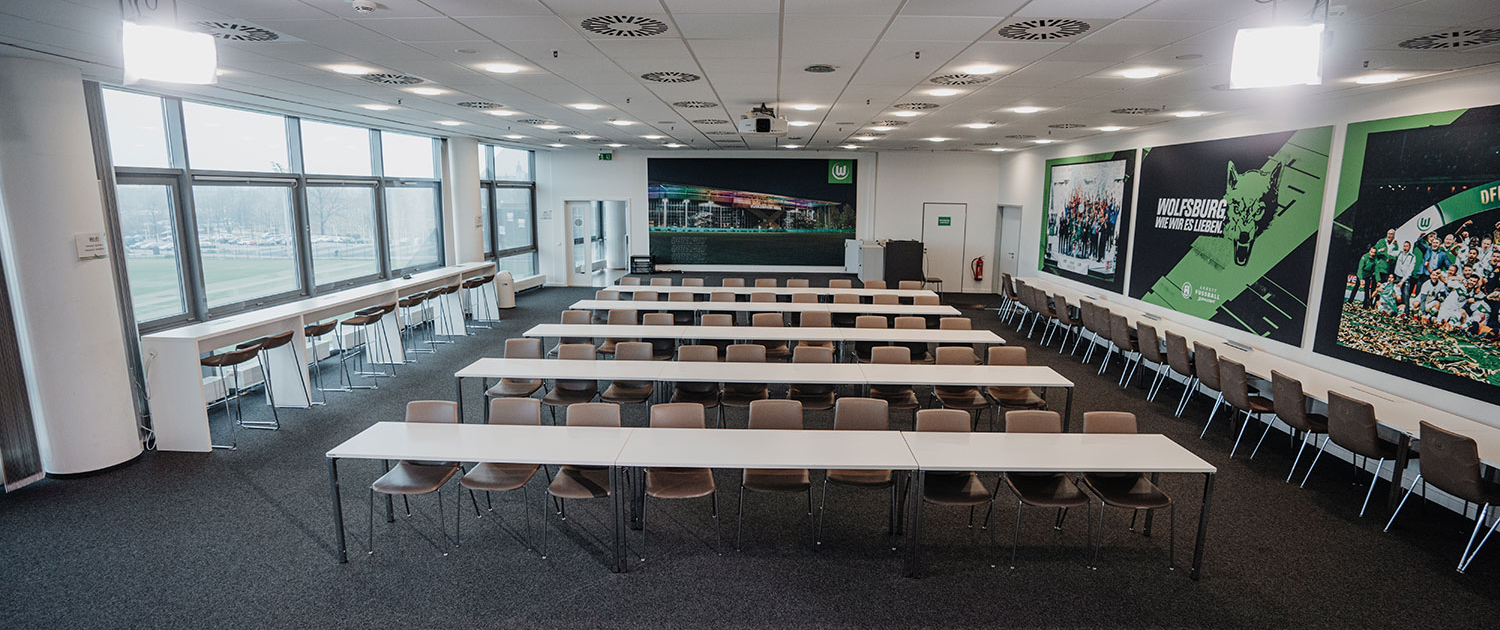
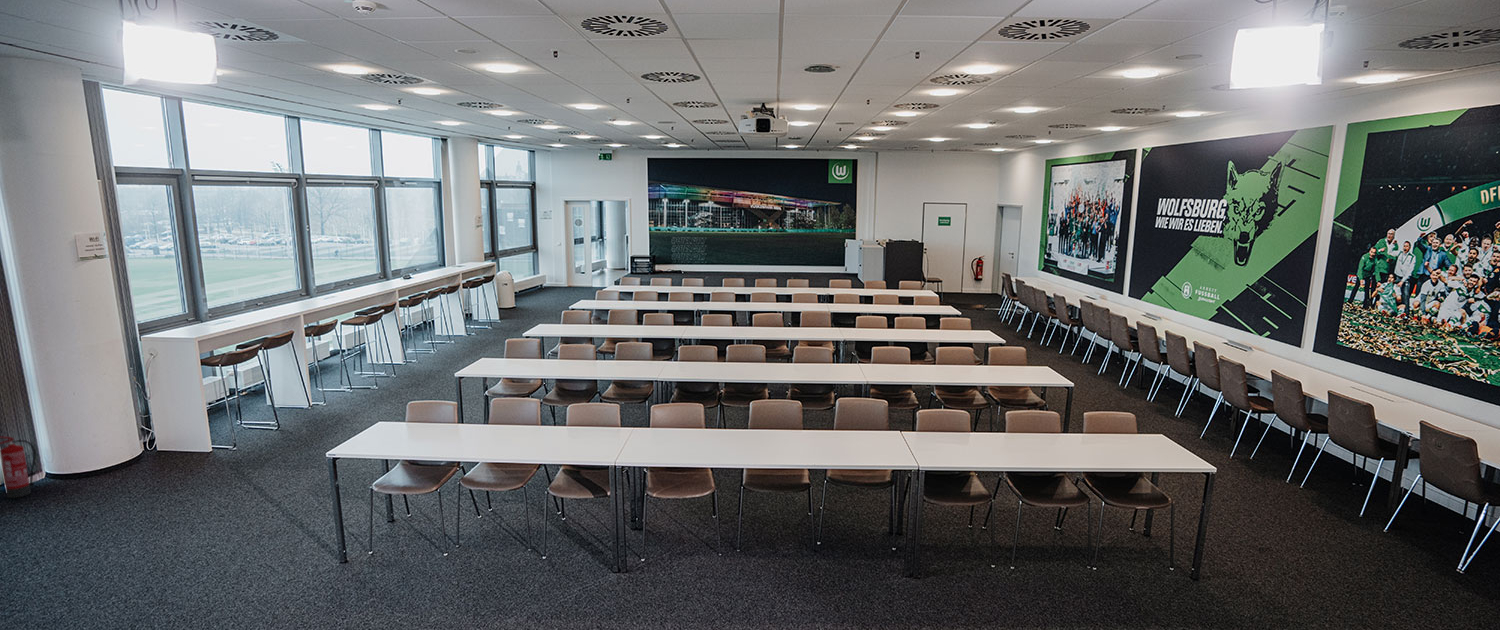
+ fire extinguisher (18, 463)
